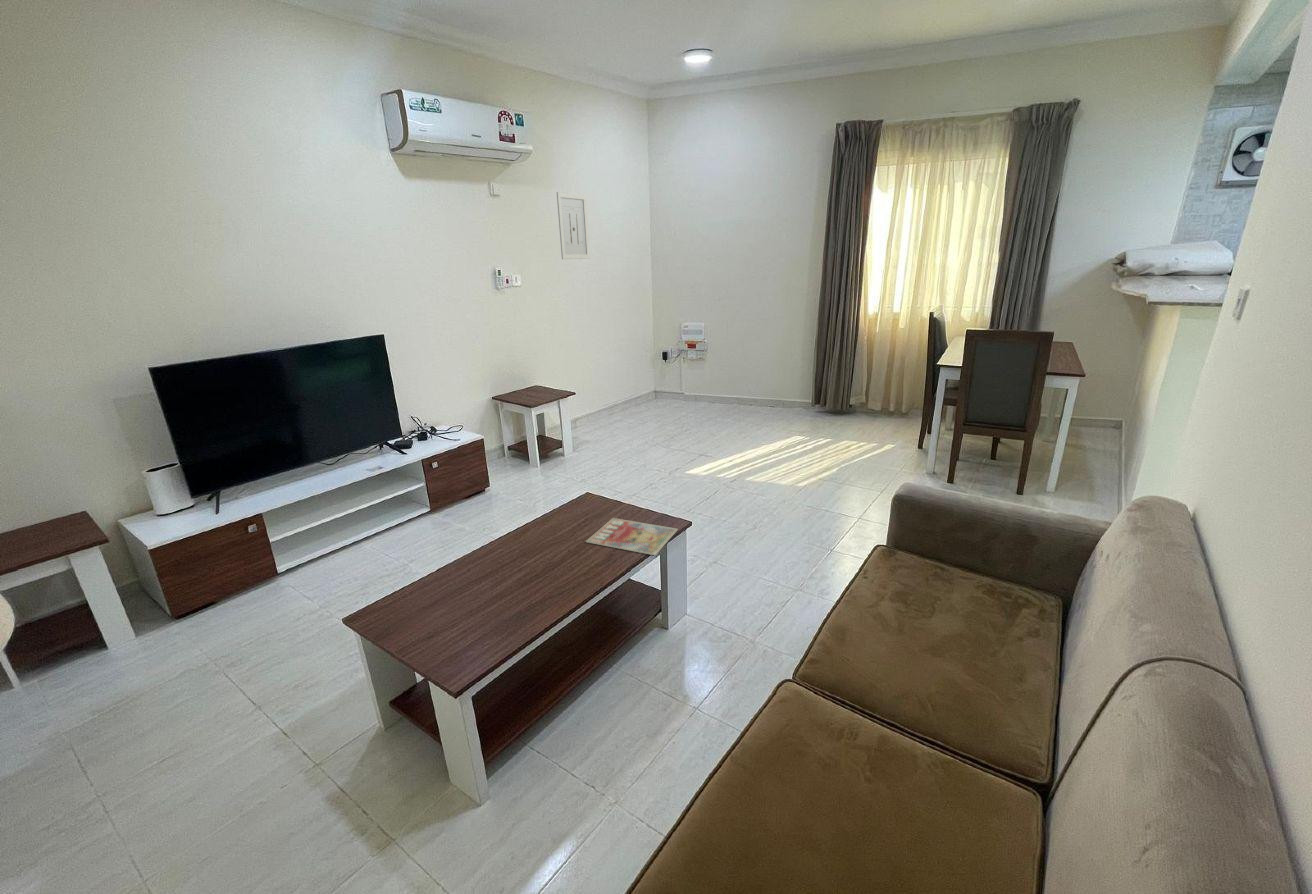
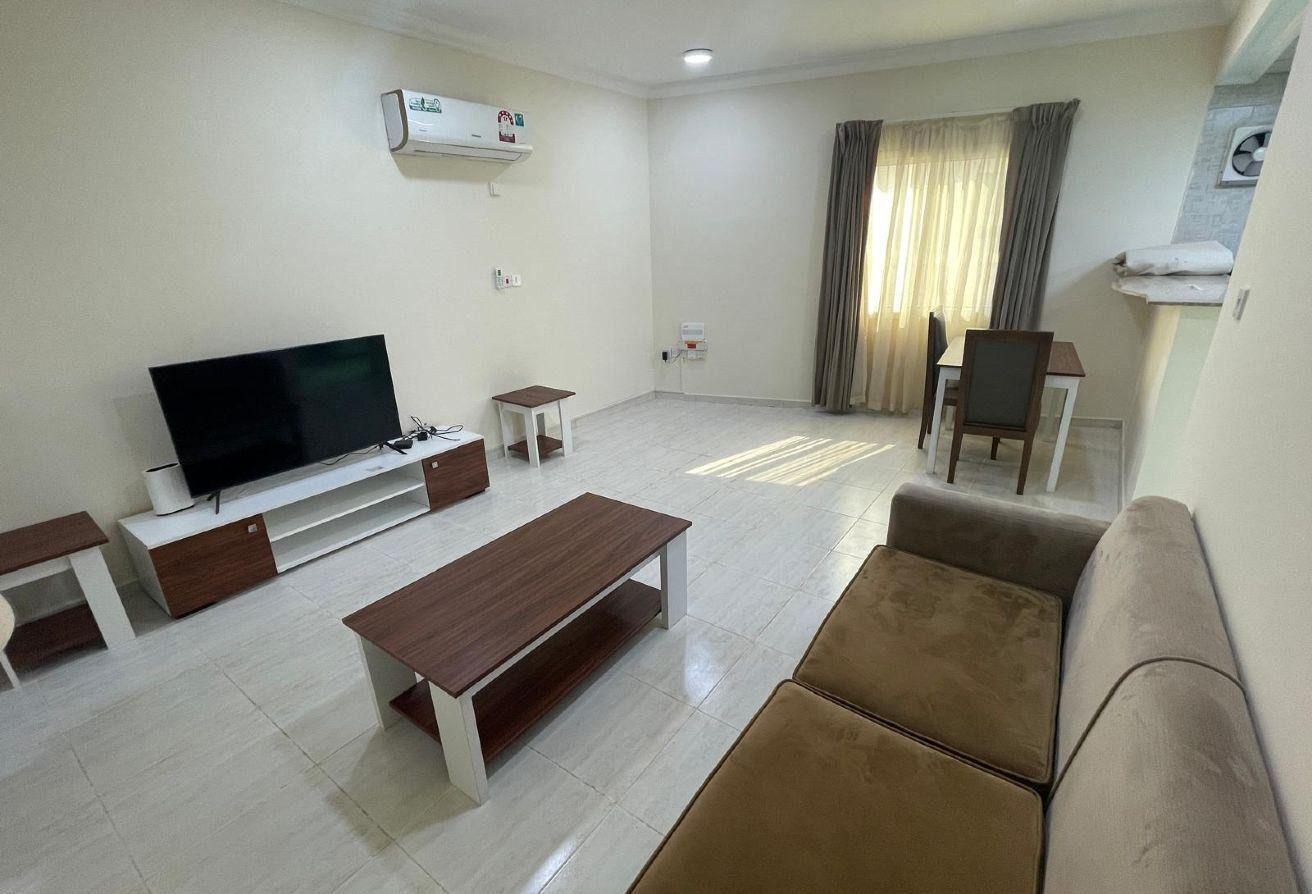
- magazine (632, 535)
- wall art (573, 226)
